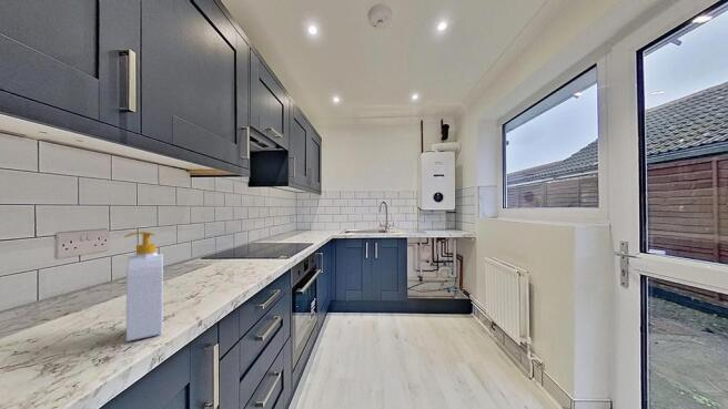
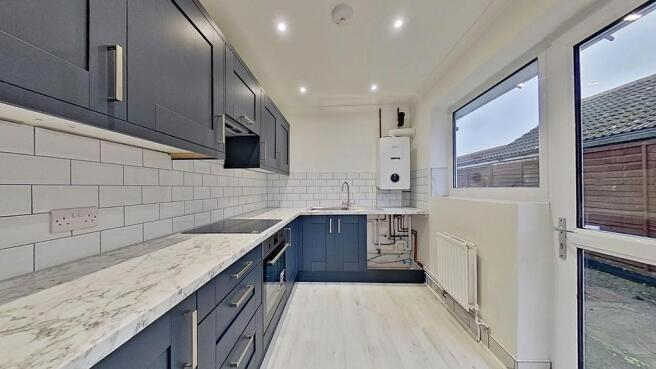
- soap bottle (143, 282)
